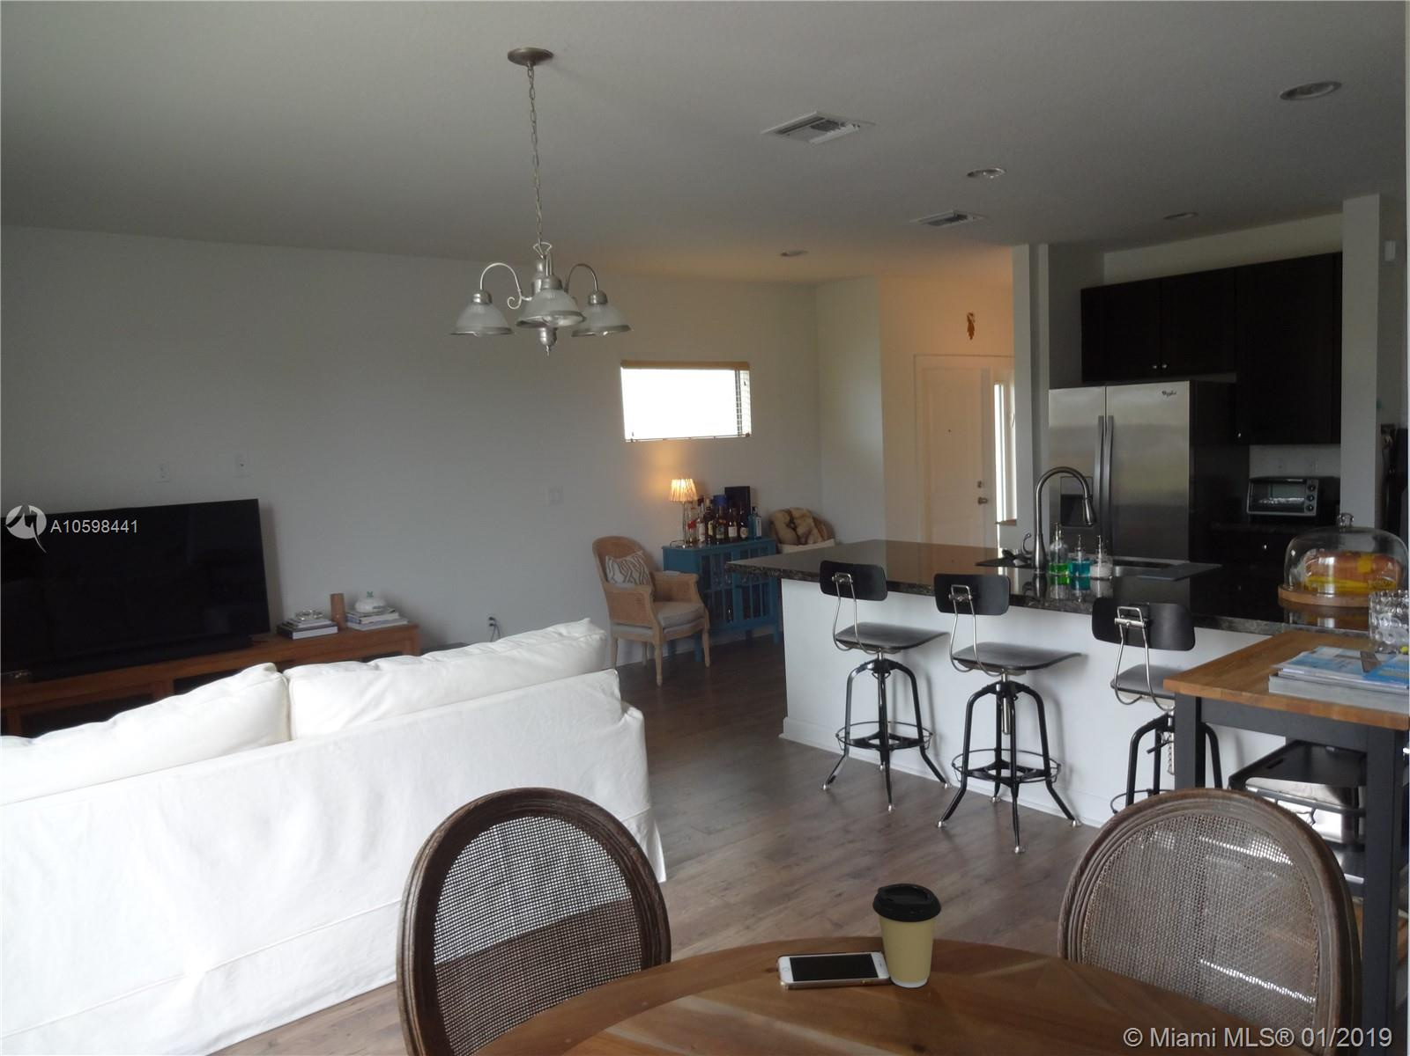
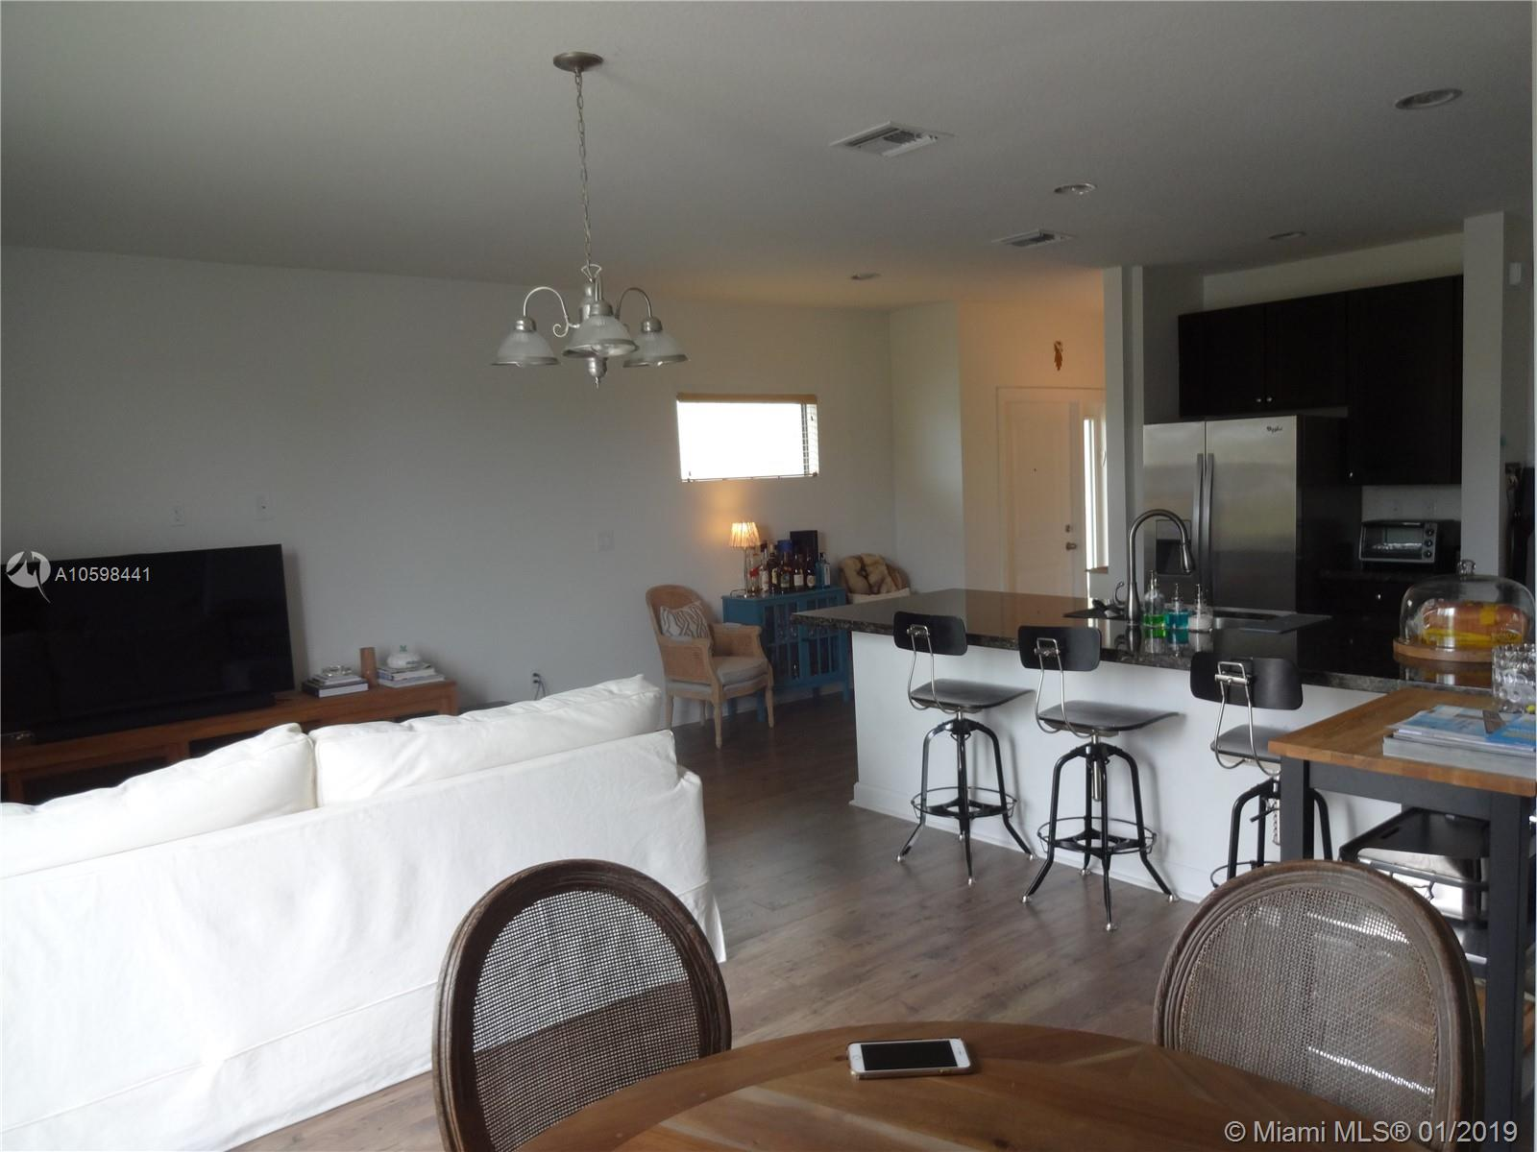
- coffee cup (907, 935)
